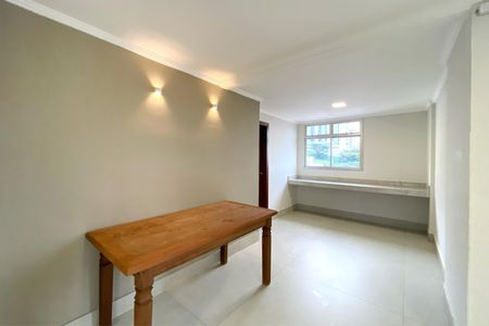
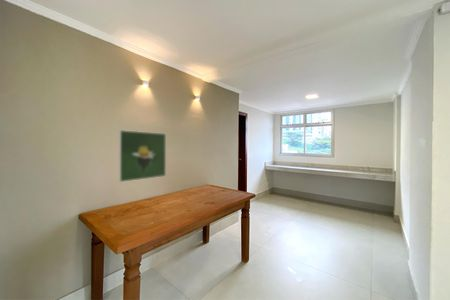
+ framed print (144, 155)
